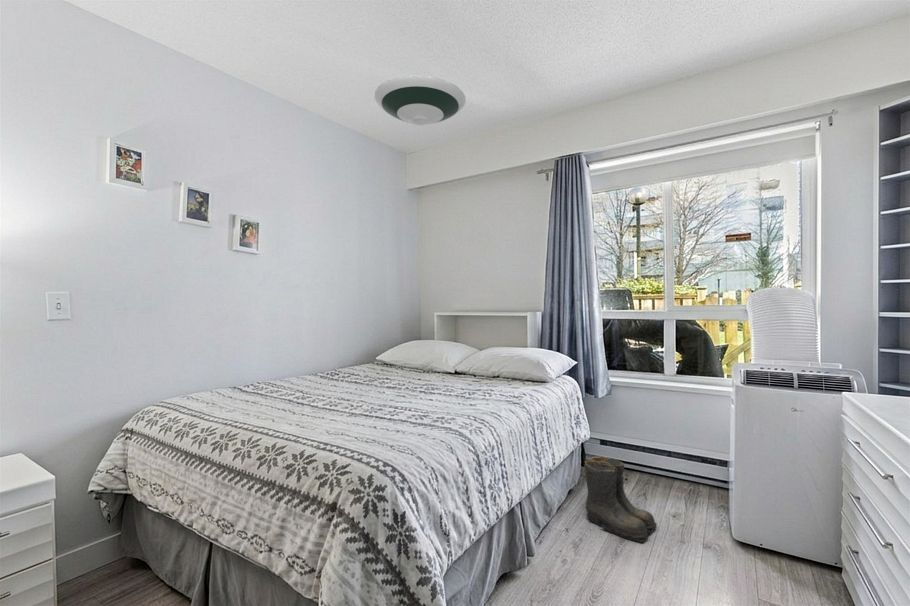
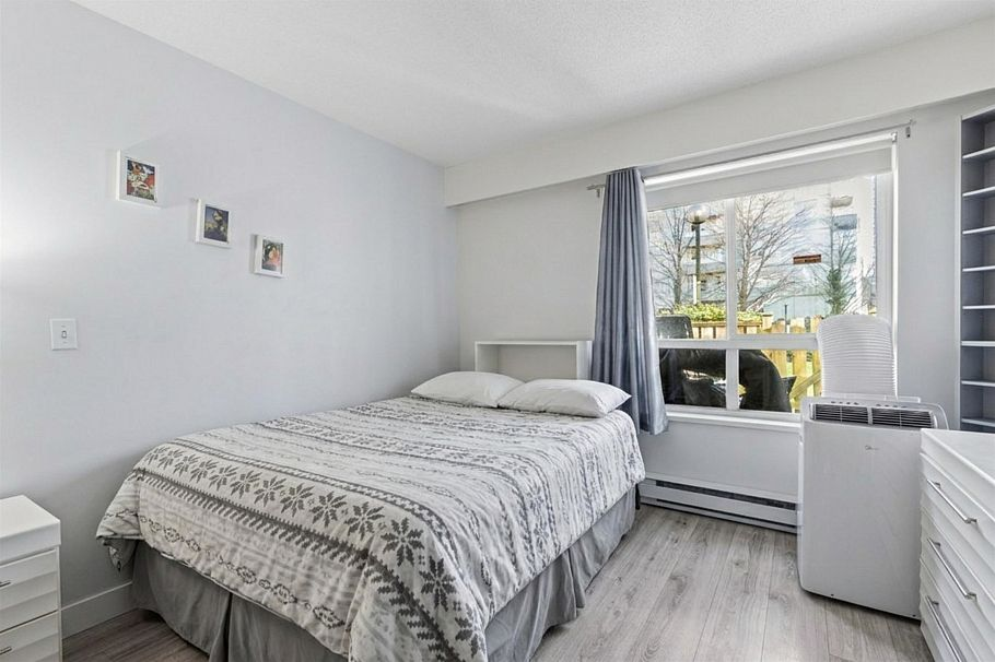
- boots (618, 495)
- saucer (420, 110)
